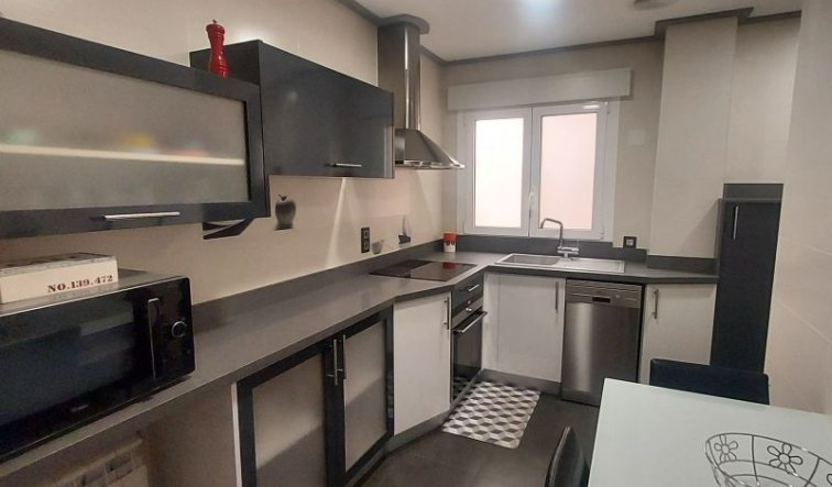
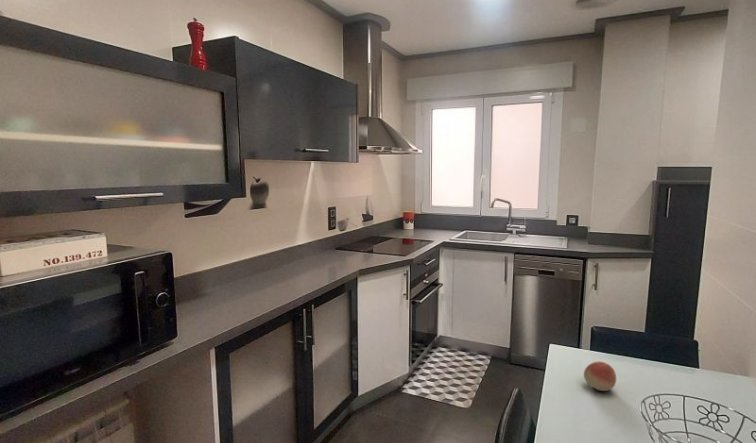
+ fruit (599, 375)
